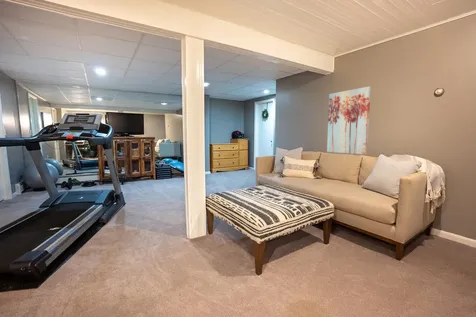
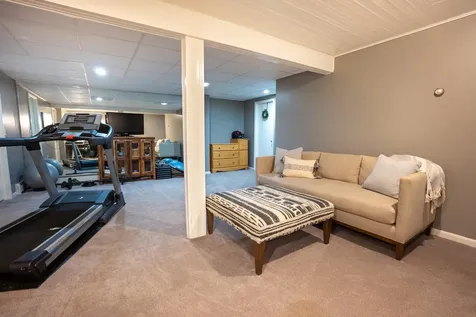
- wall art (346, 122)
